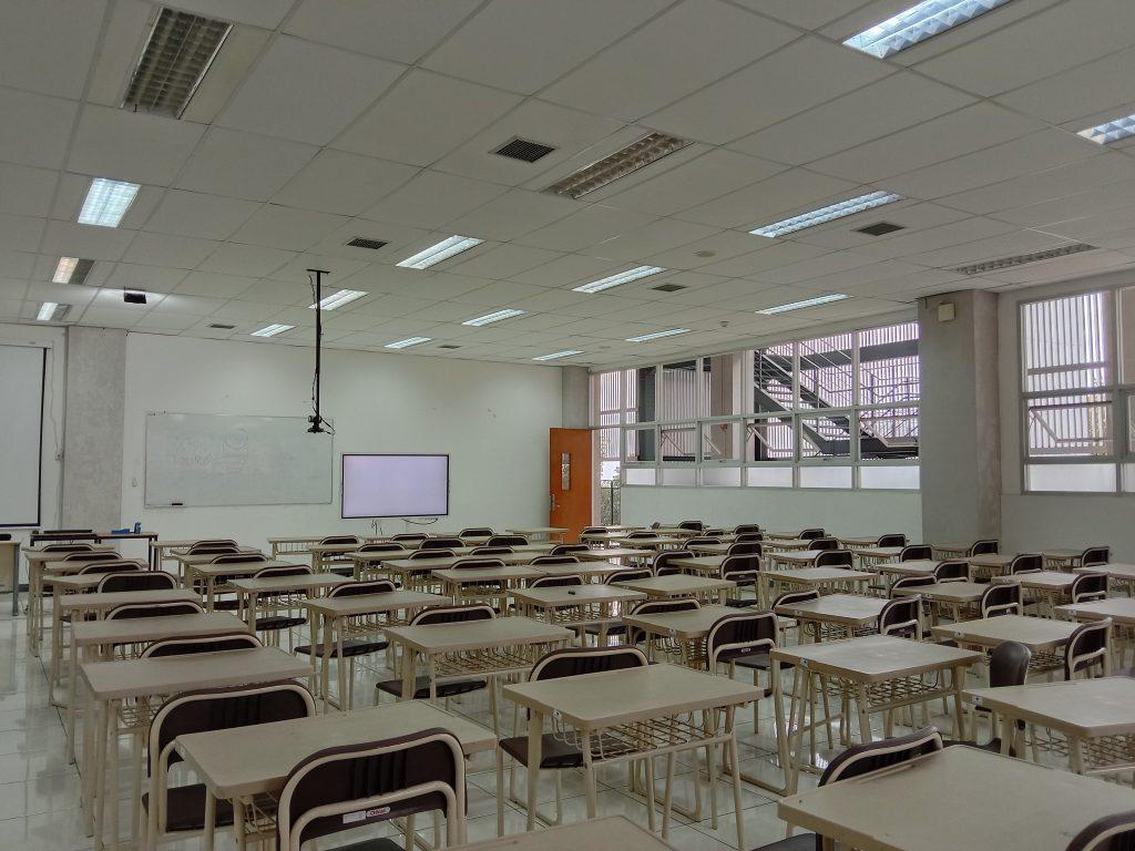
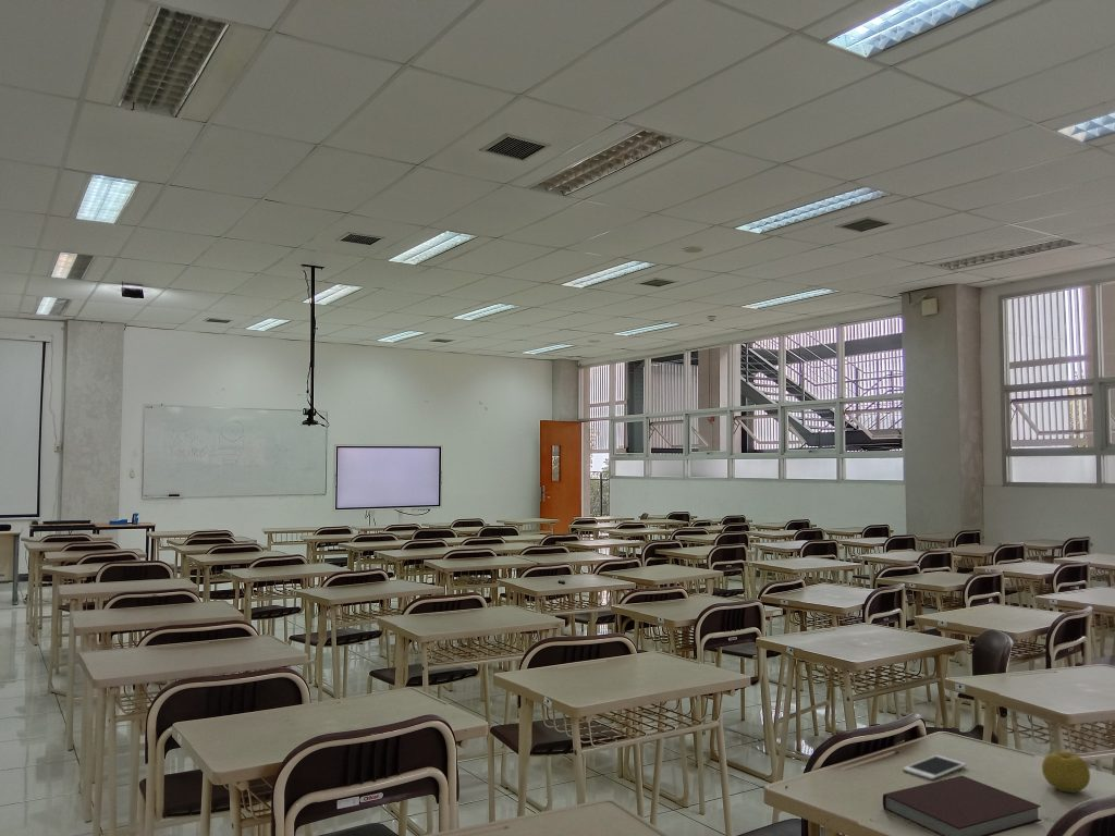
+ notebook (960, 807)
+ cell phone (934, 766)
+ fruit (1065, 771)
